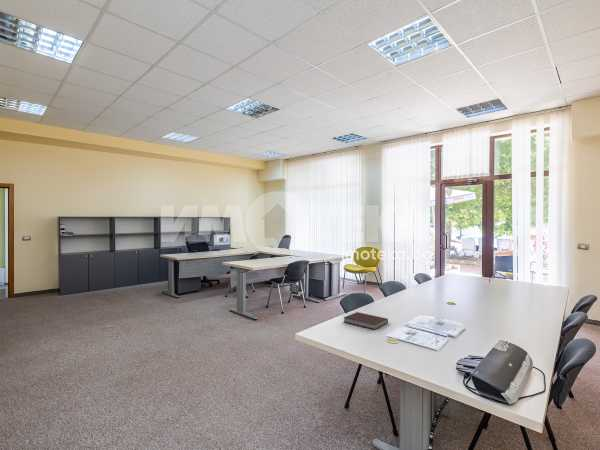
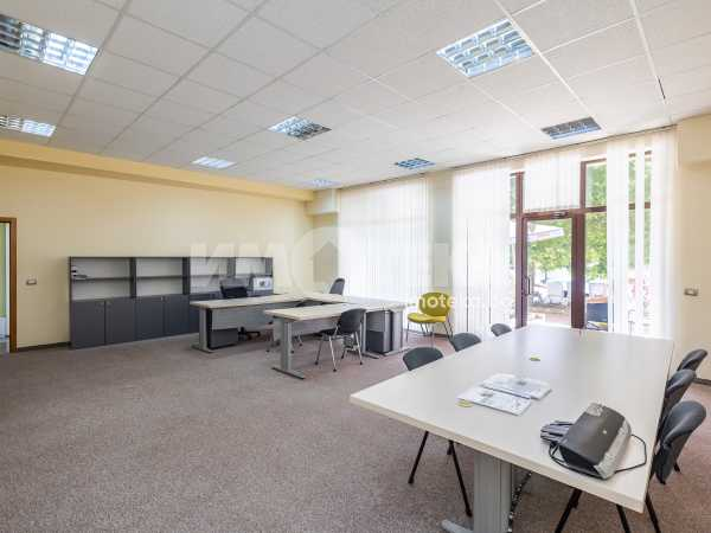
- notebook (365, 320)
